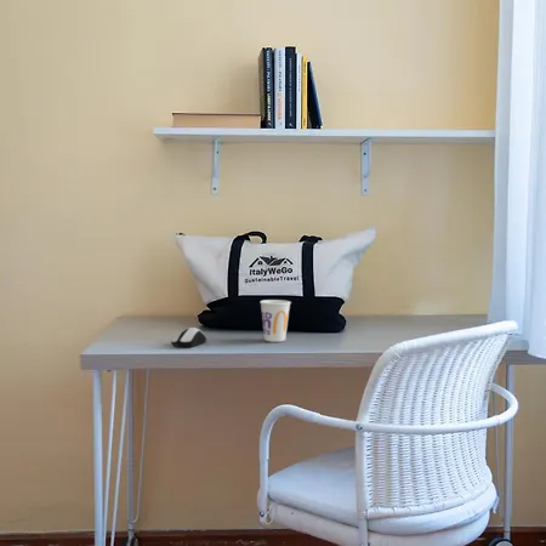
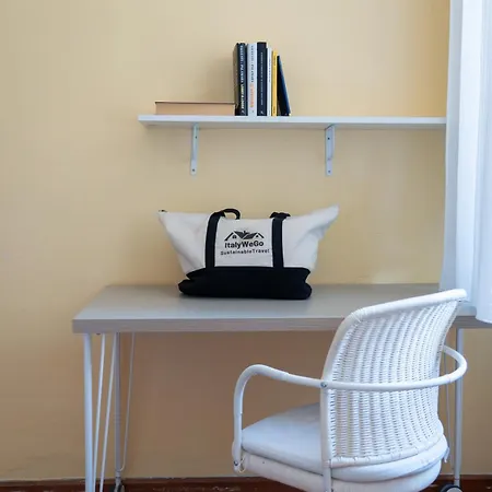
- computer mouse (189, 335)
- cup (274, 320)
